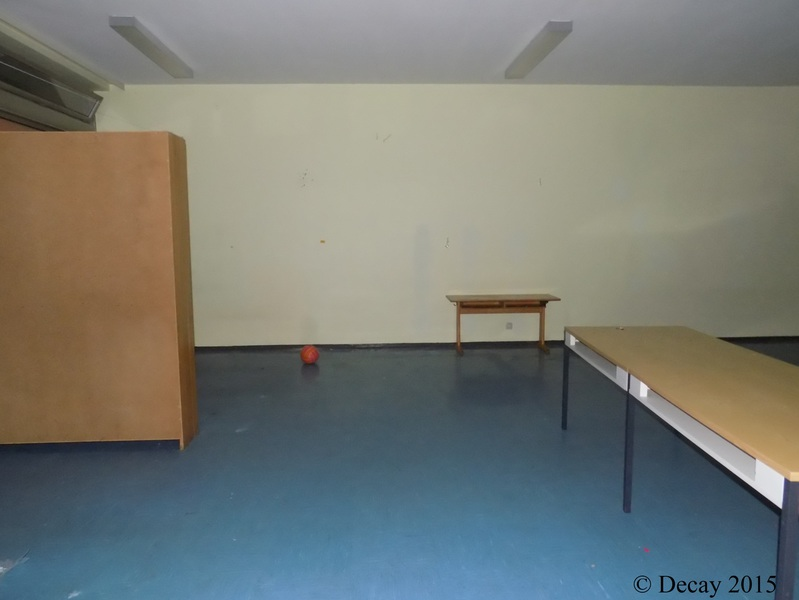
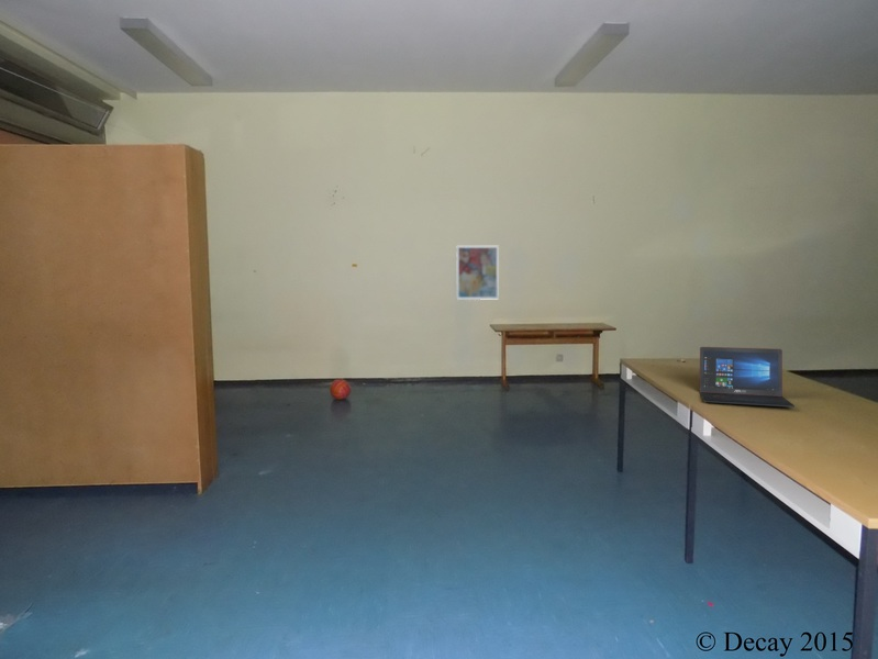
+ wall art (477, 272)
+ laptop (744, 375)
